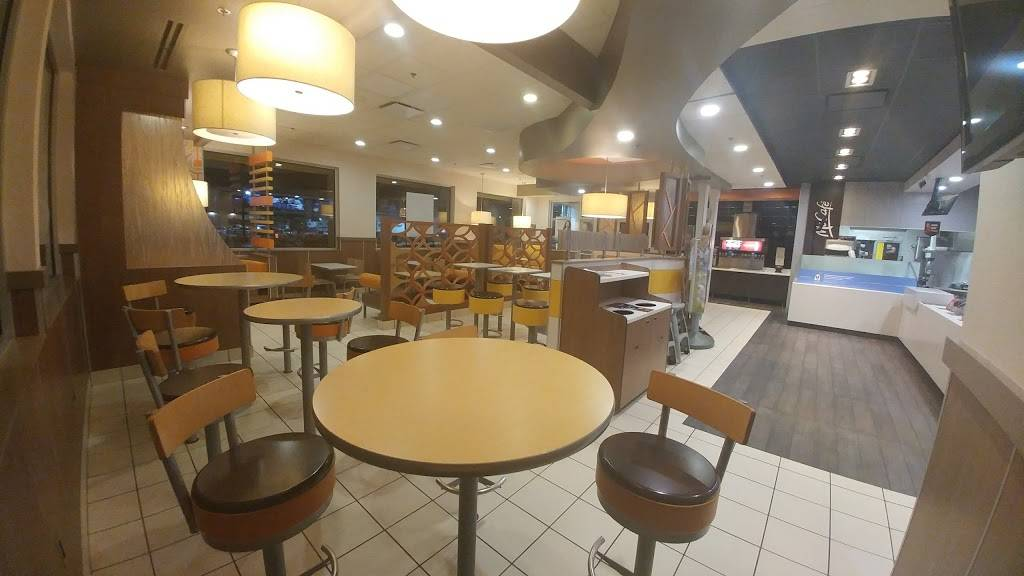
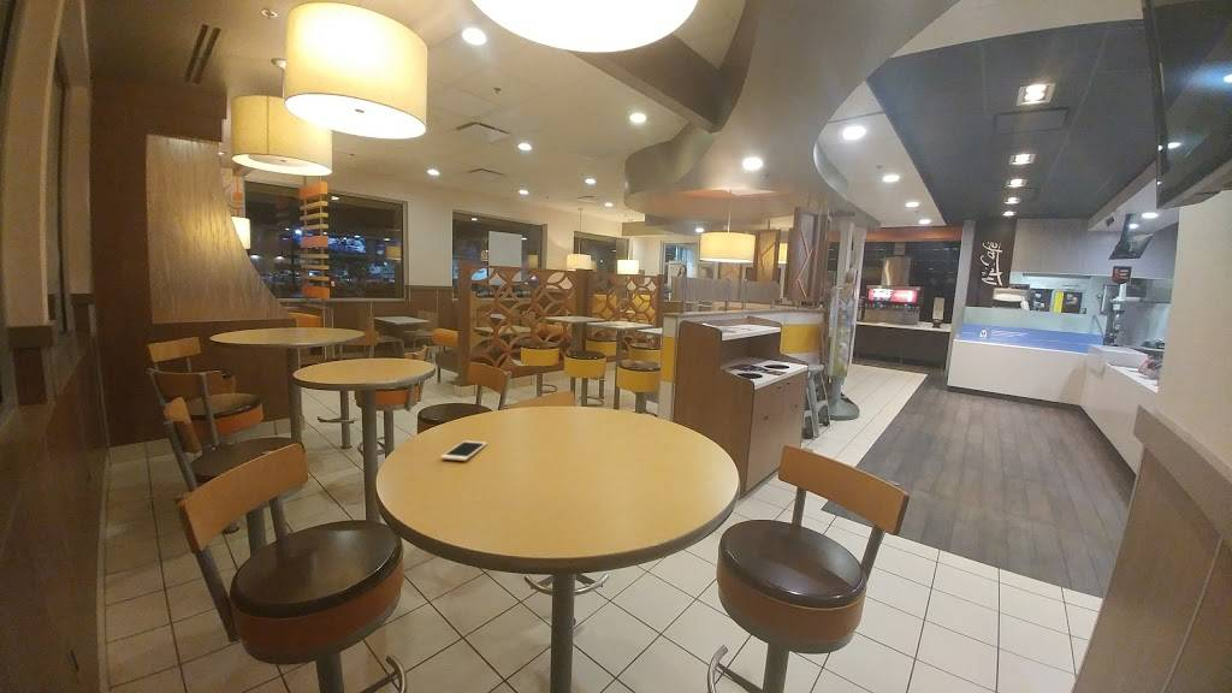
+ cell phone (464, 450)
